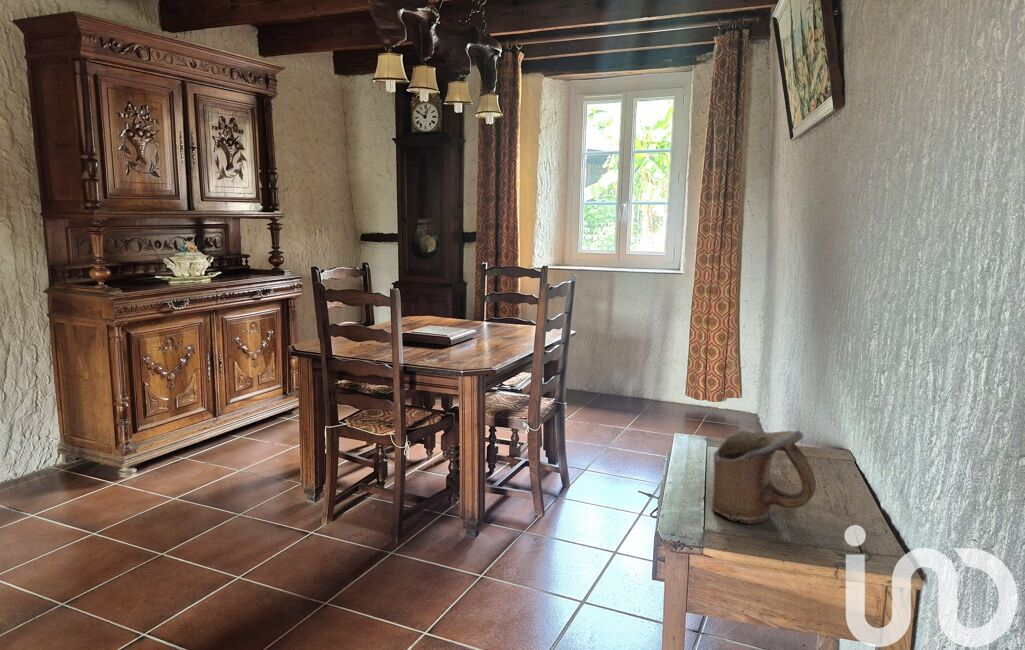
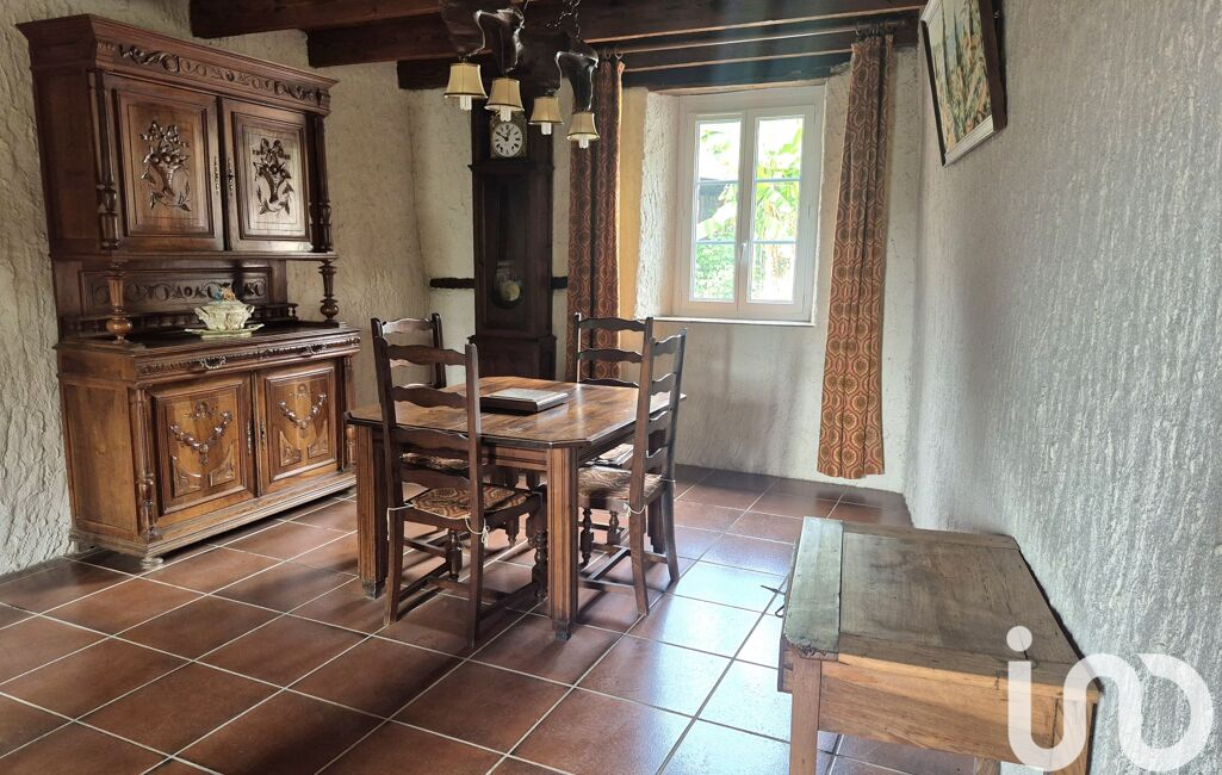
- ceramic pitcher (758, 470)
